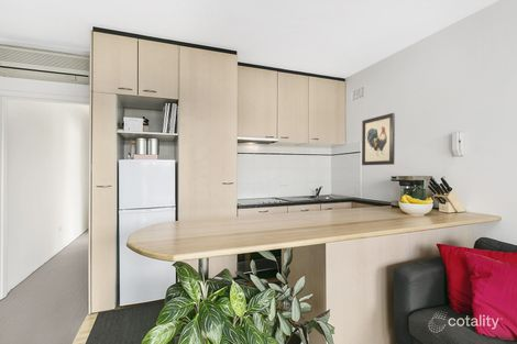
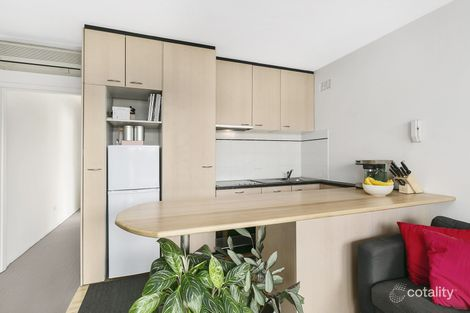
- wall art (376, 141)
